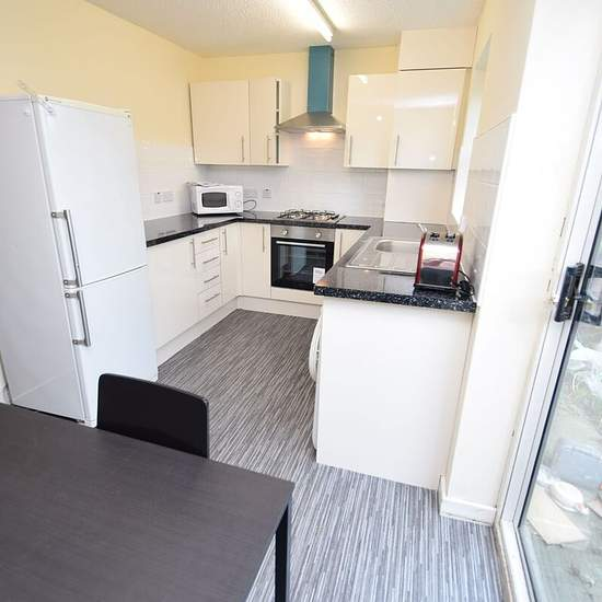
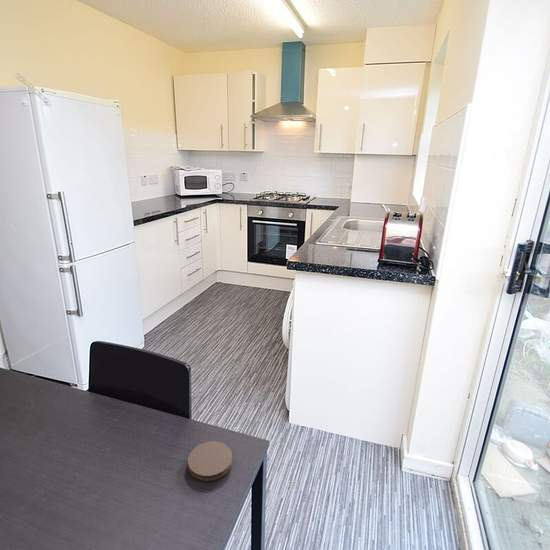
+ coaster (210, 459)
